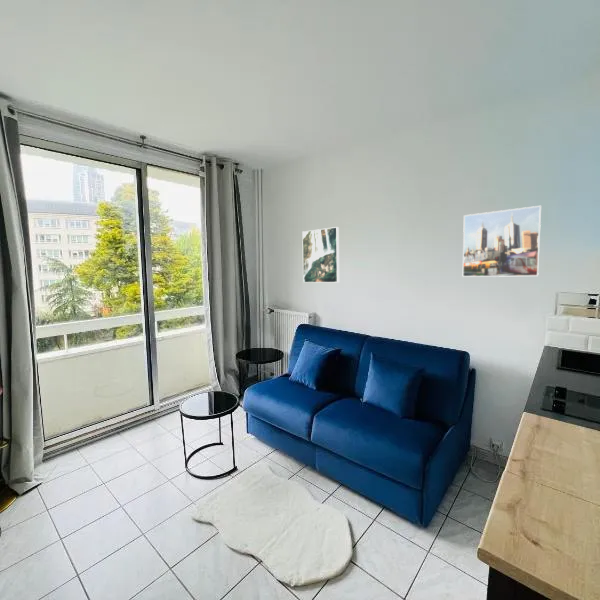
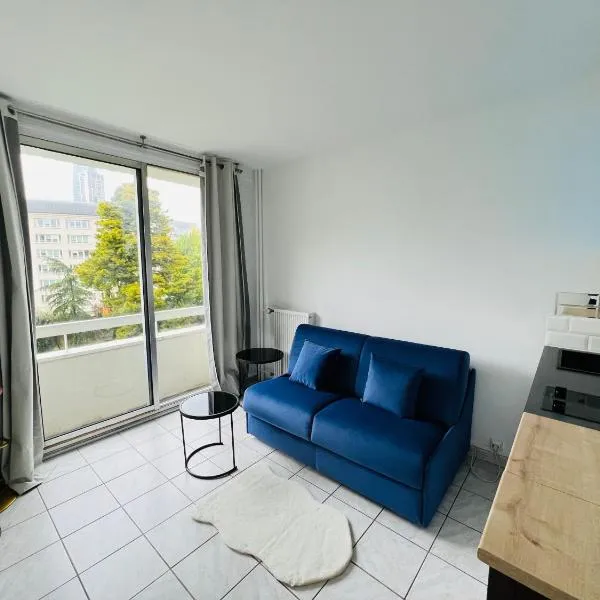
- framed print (499, 244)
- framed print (320, 256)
